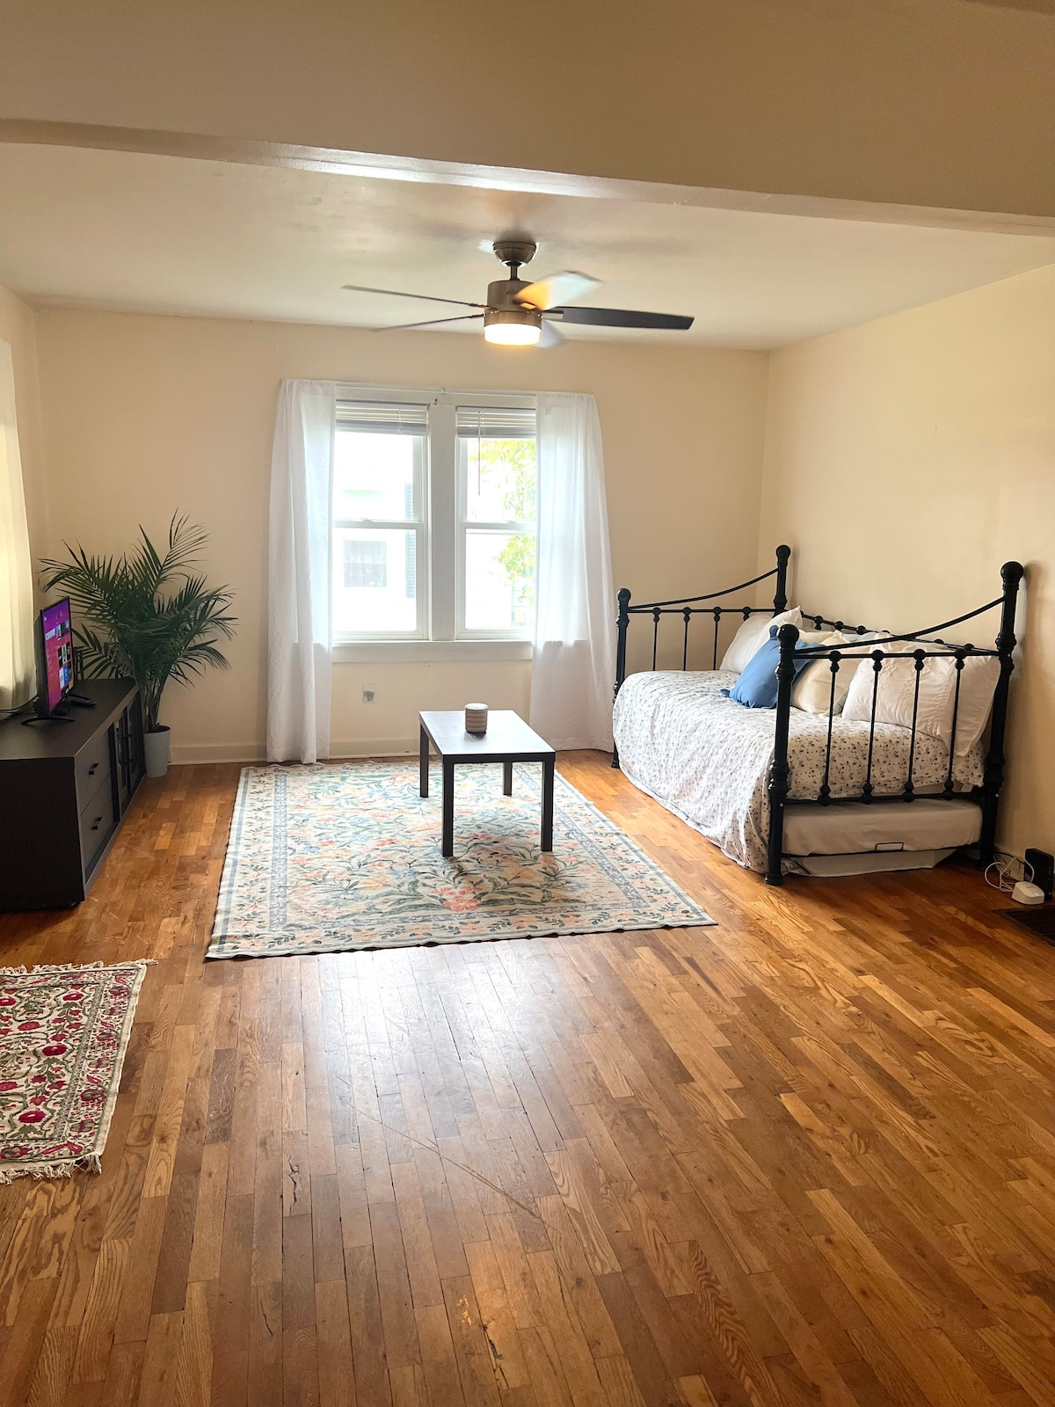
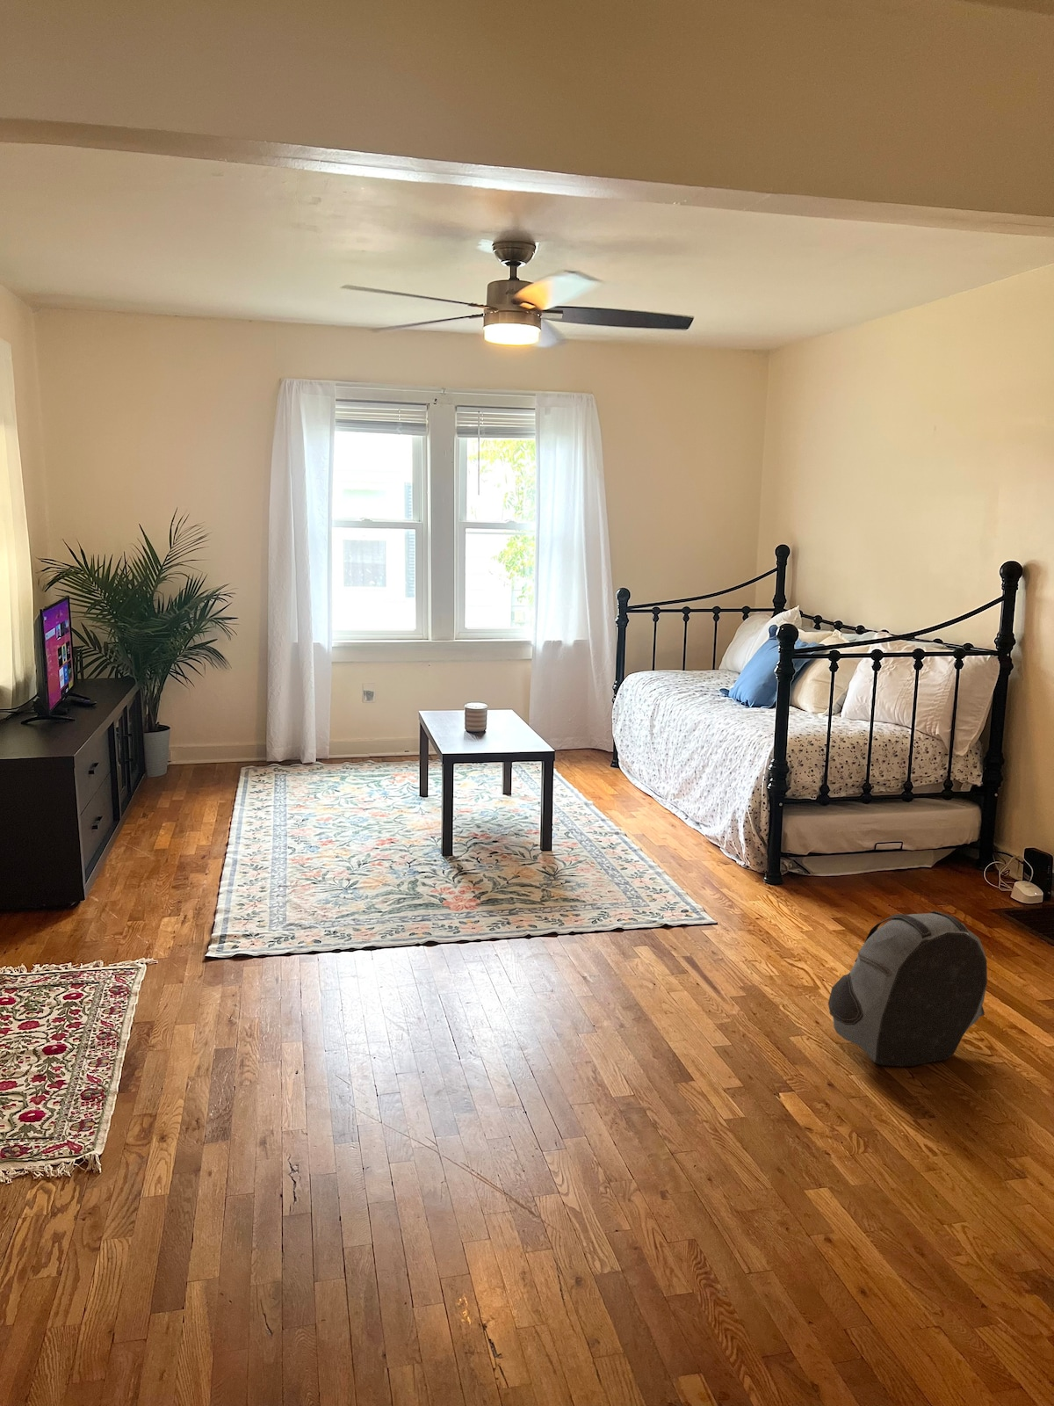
+ backpack (911, 982)
